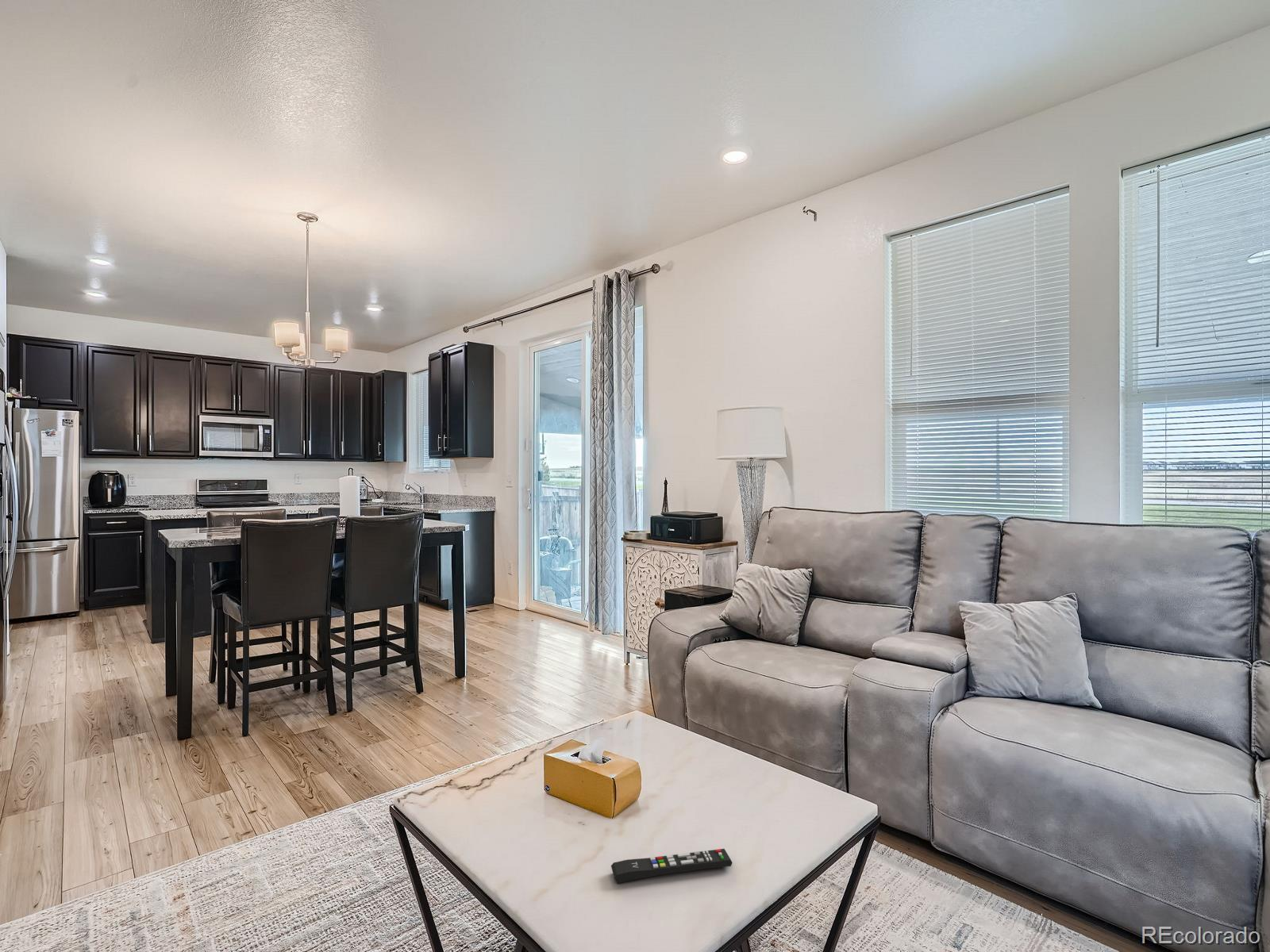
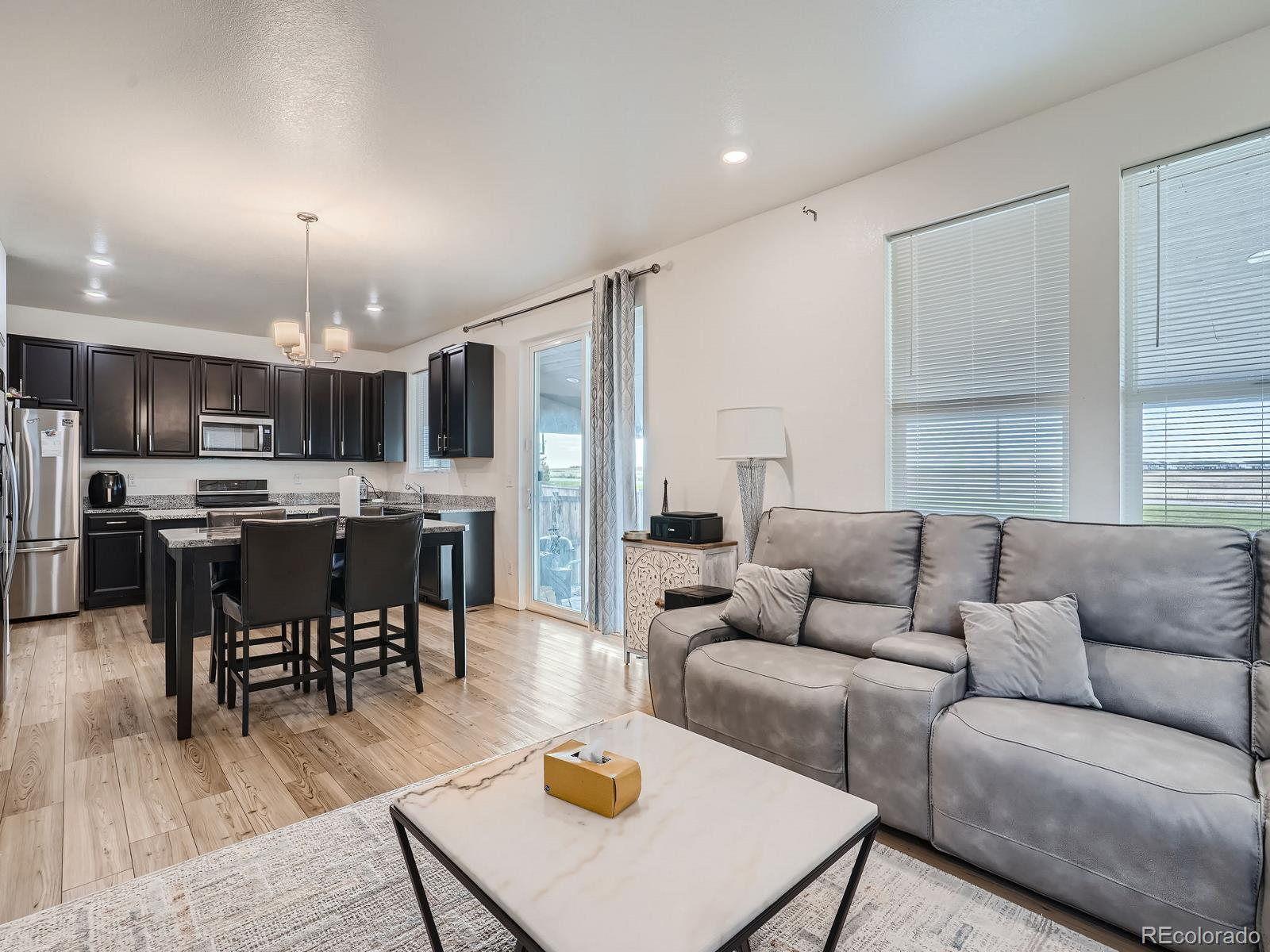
- remote control (672, 864)
